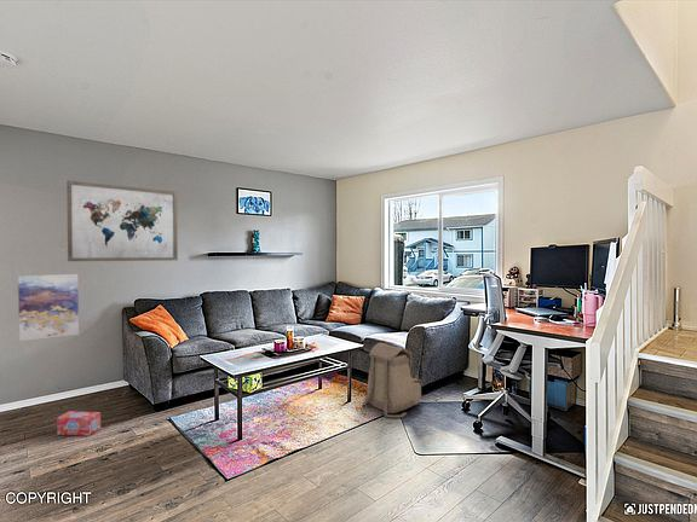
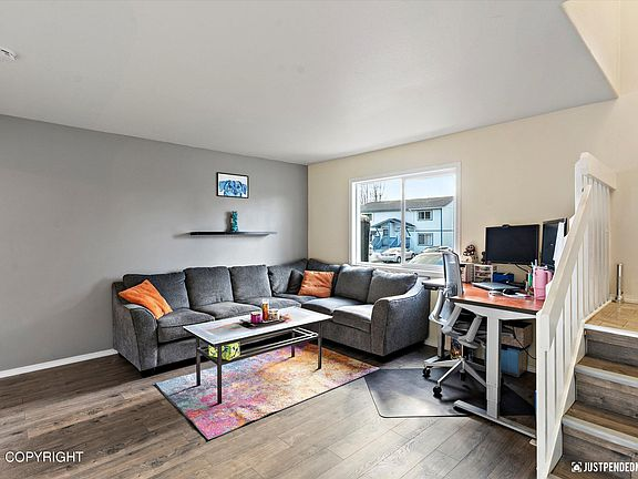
- wall art (126, 224)
- backpack (392, 375)
- wall art (48, 306)
- box (79, 423)
